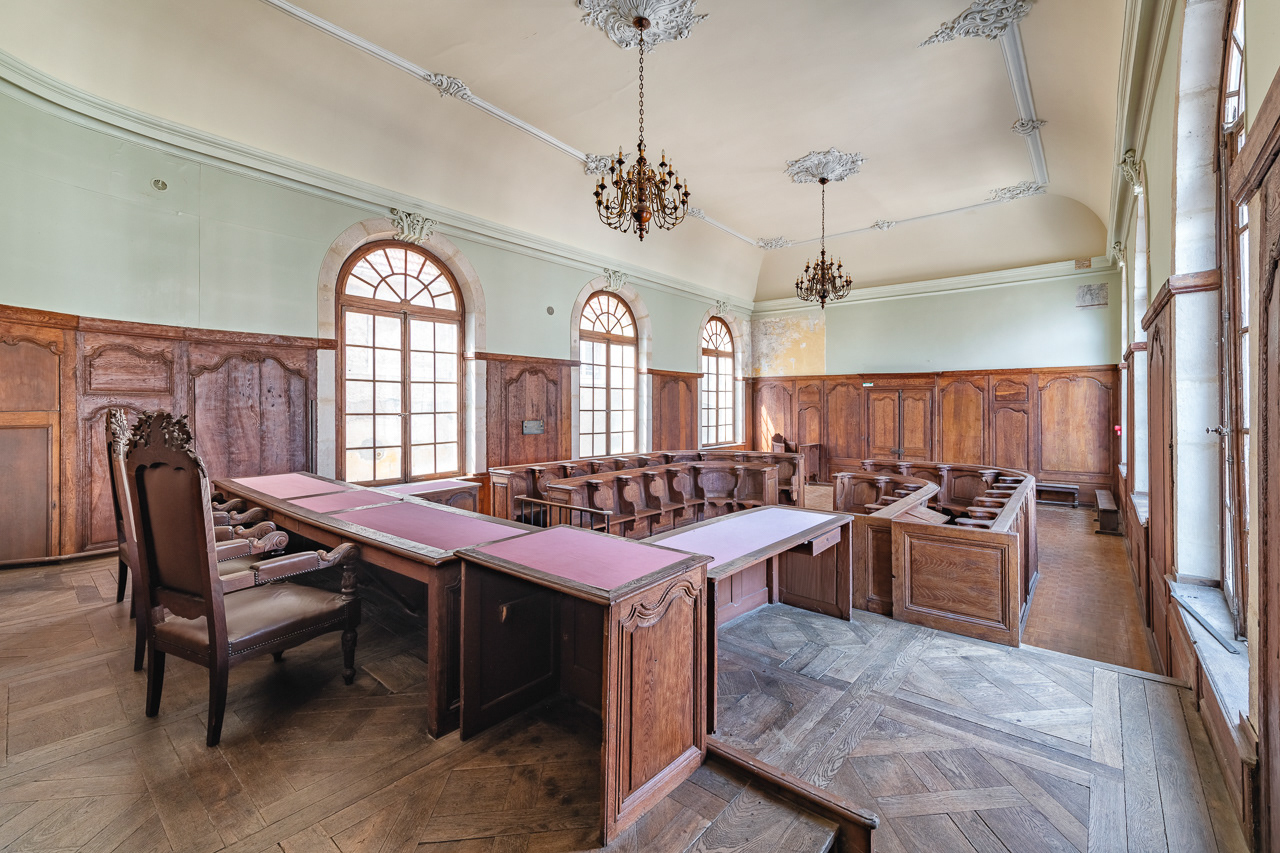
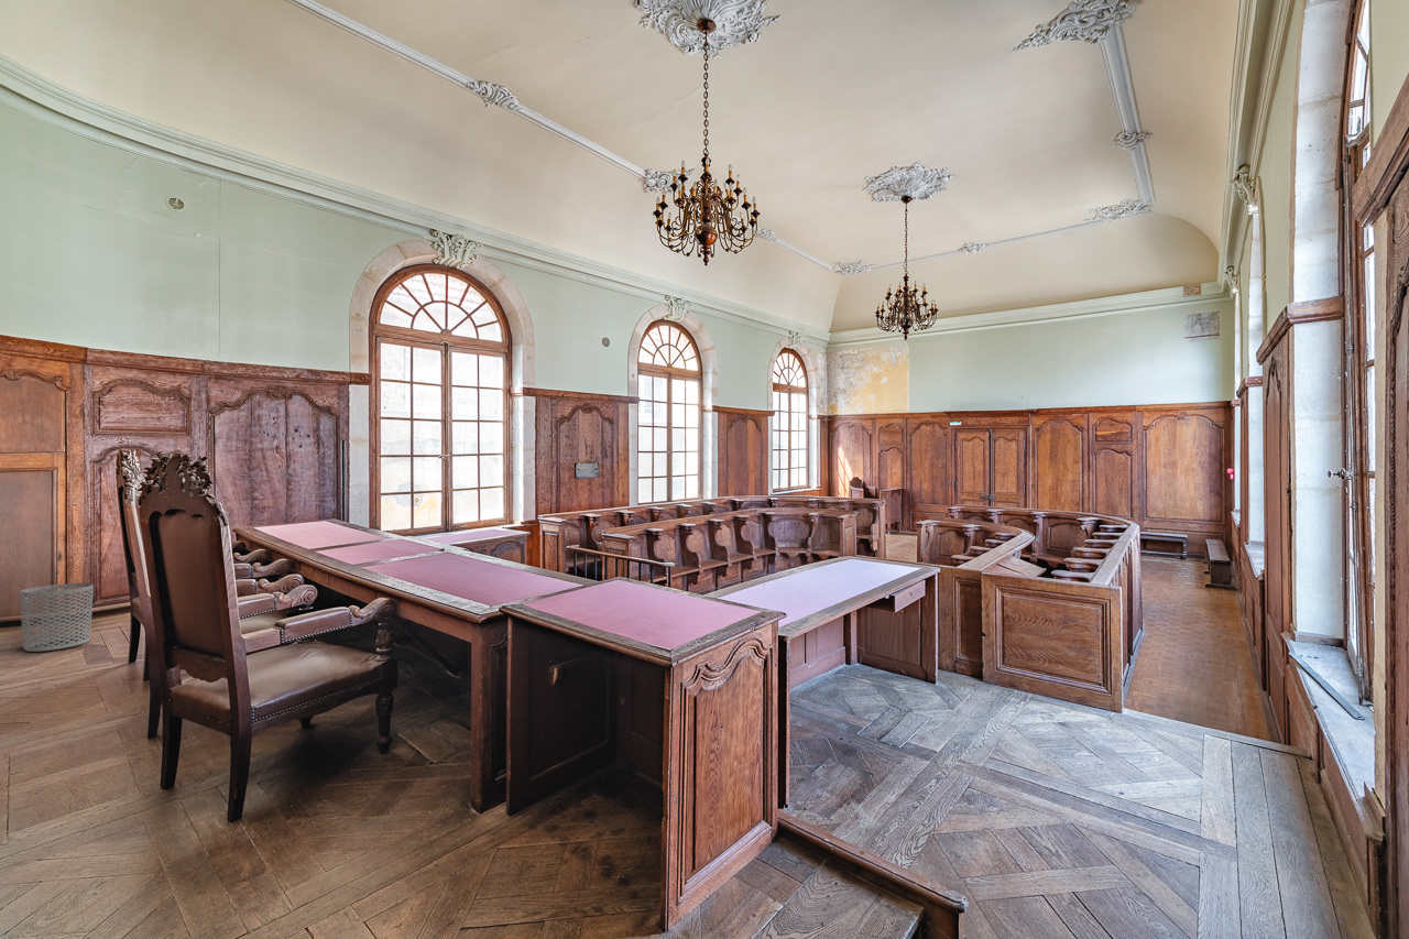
+ waste bin (58, 616)
